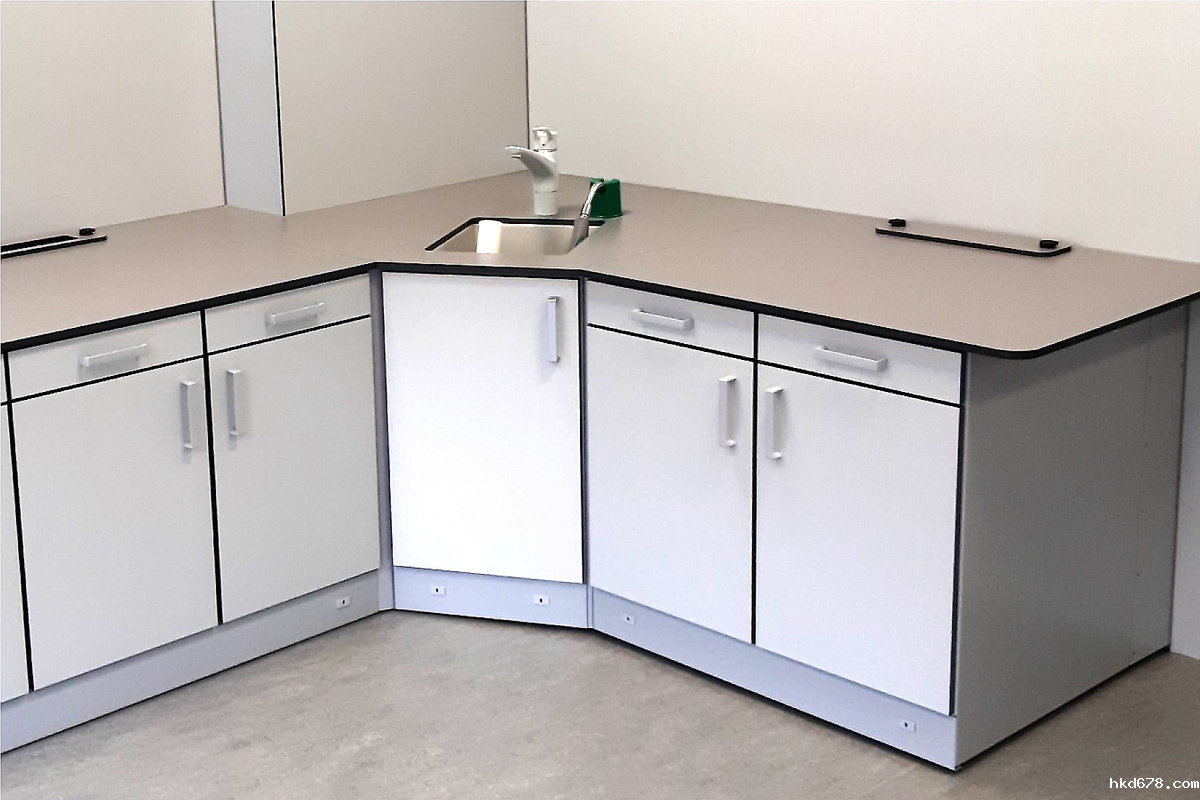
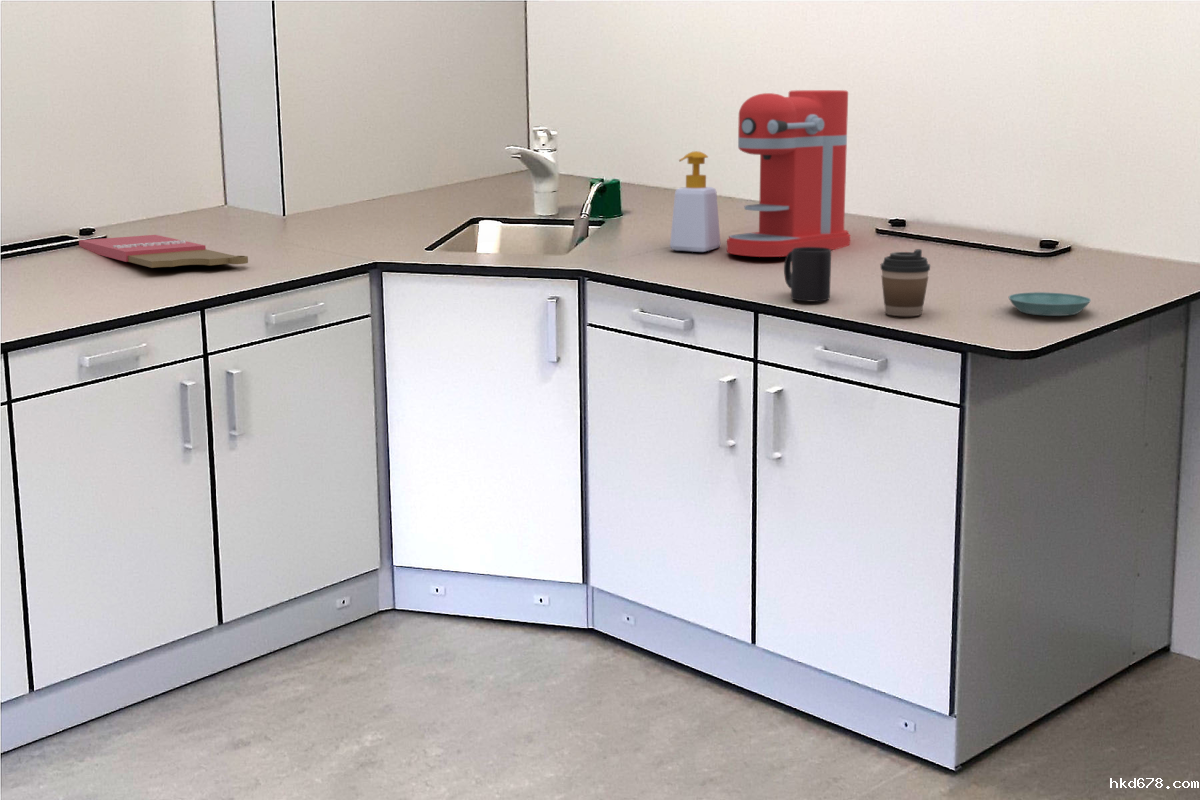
+ cutting board (162, 250)
+ mug (804, 272)
+ coffee cup (904, 281)
+ coffee maker (791, 171)
+ saucer (1049, 304)
+ soap bottle (691, 201)
